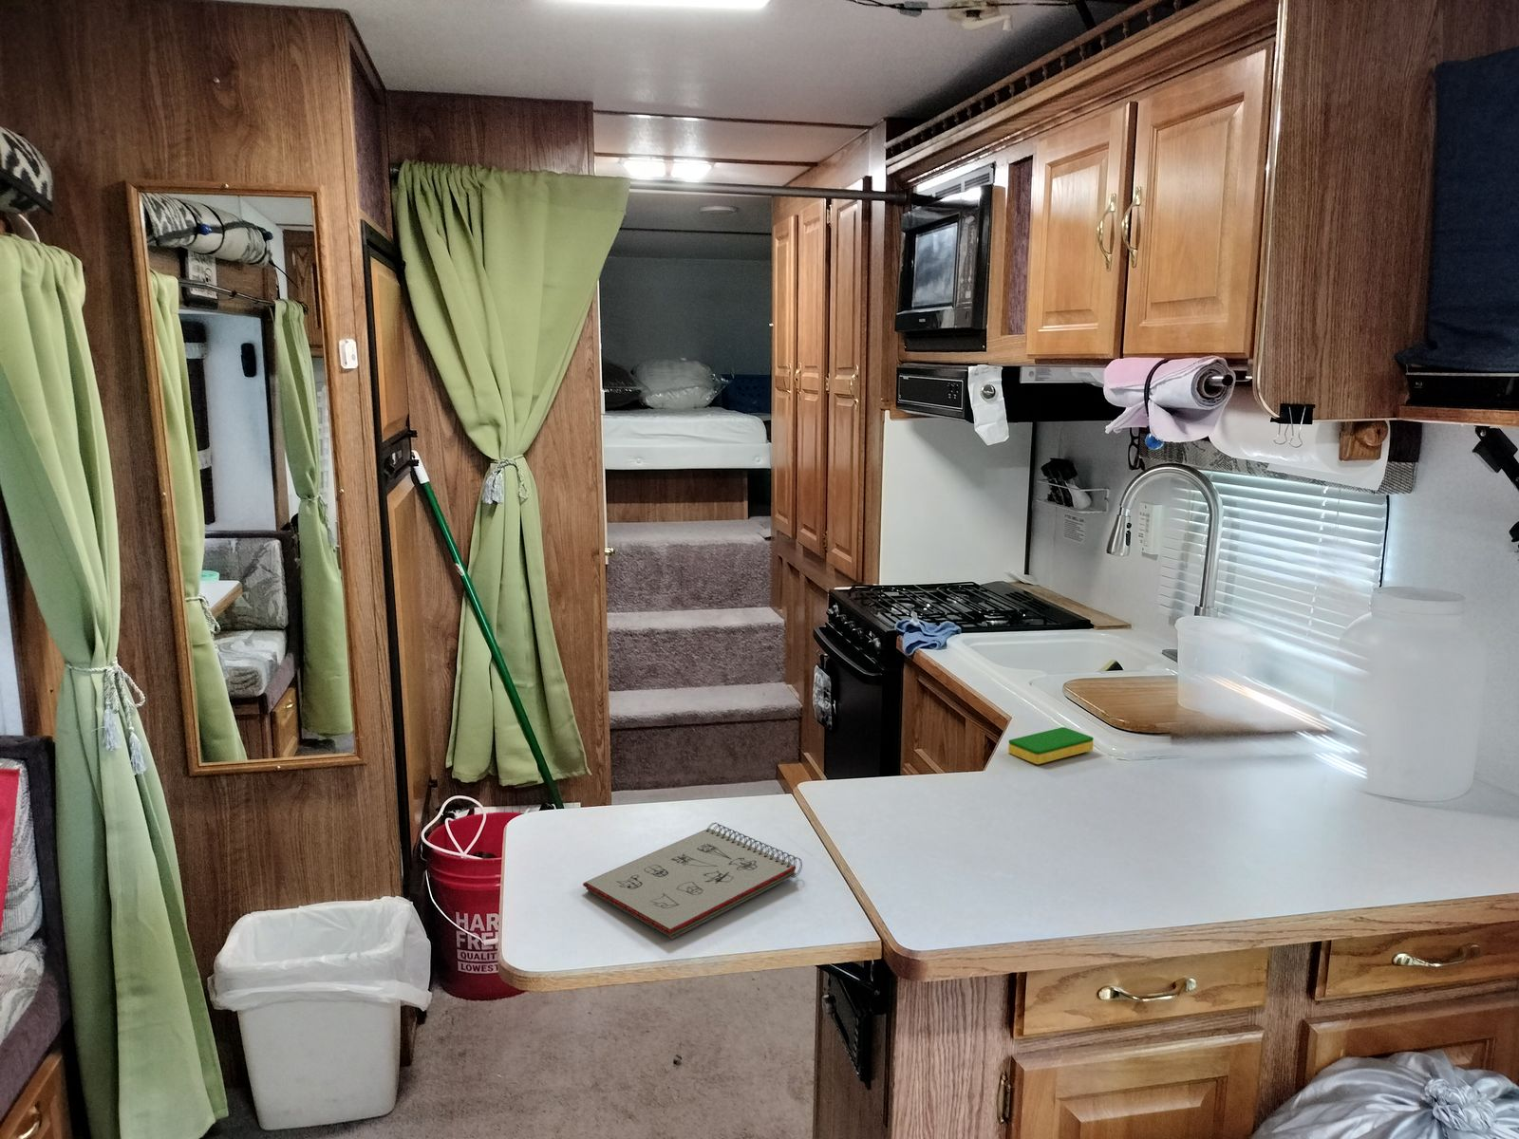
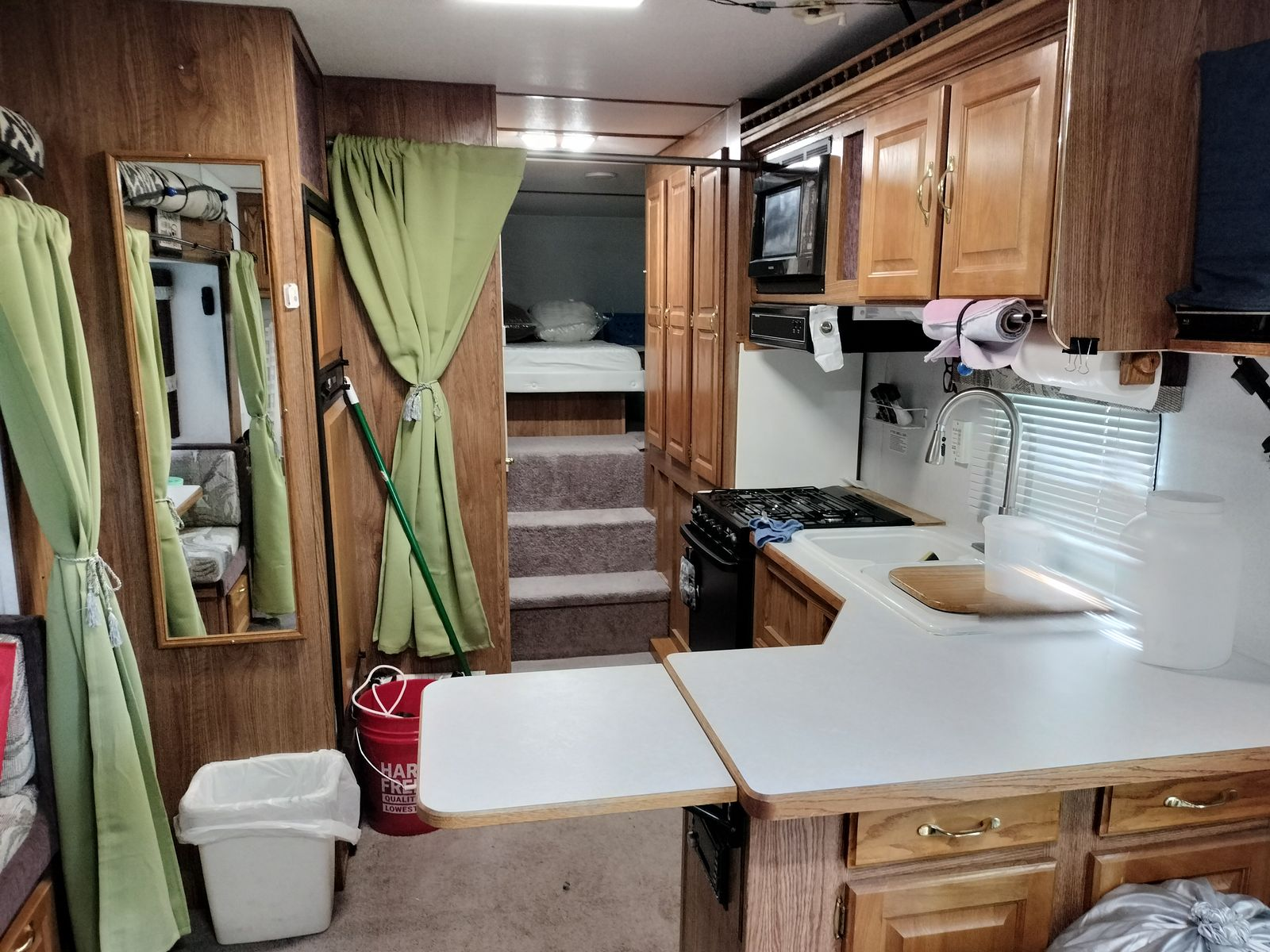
- dish sponge (1050, 745)
- notepad (694, 875)
